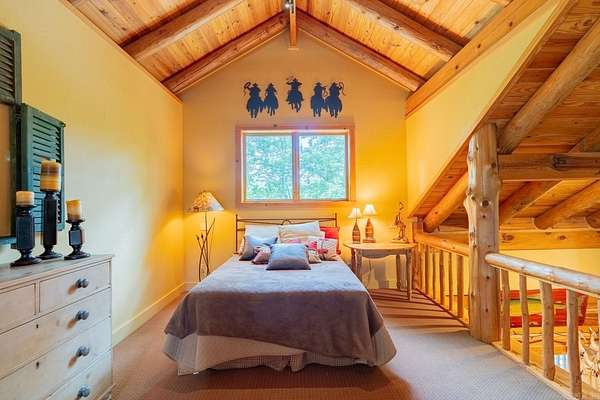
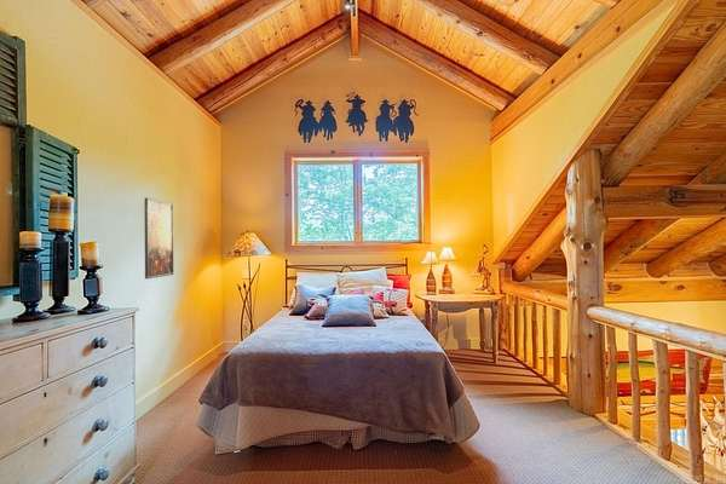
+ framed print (160, 238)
